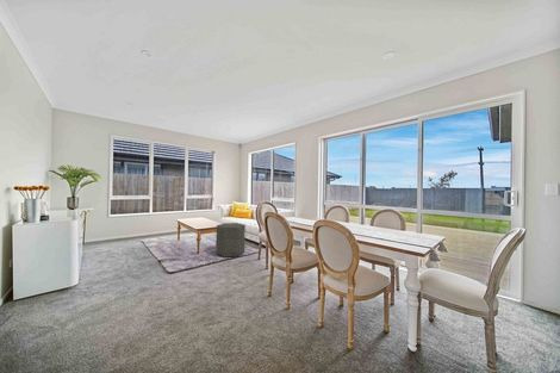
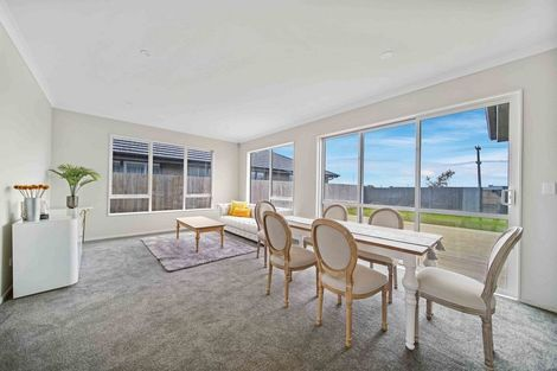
- ottoman (230, 238)
